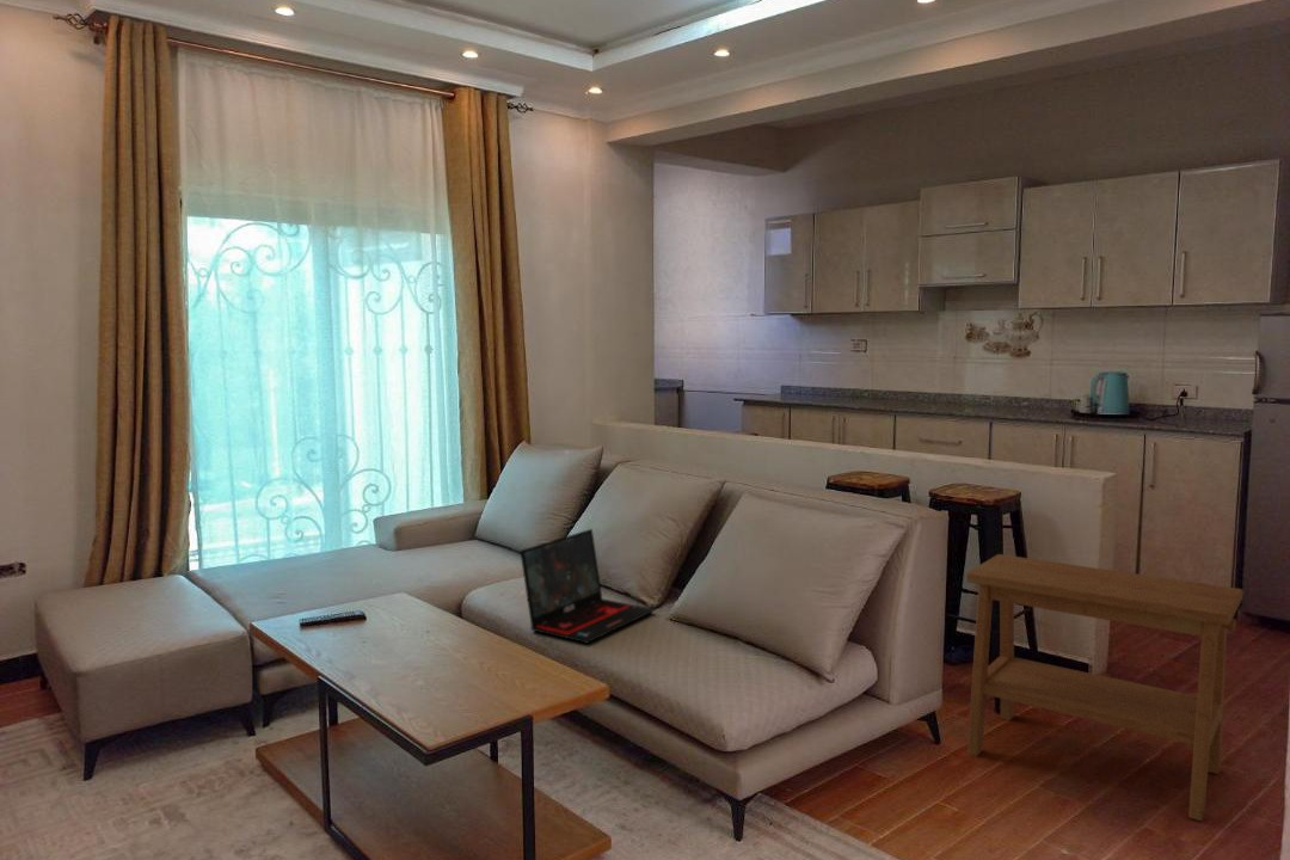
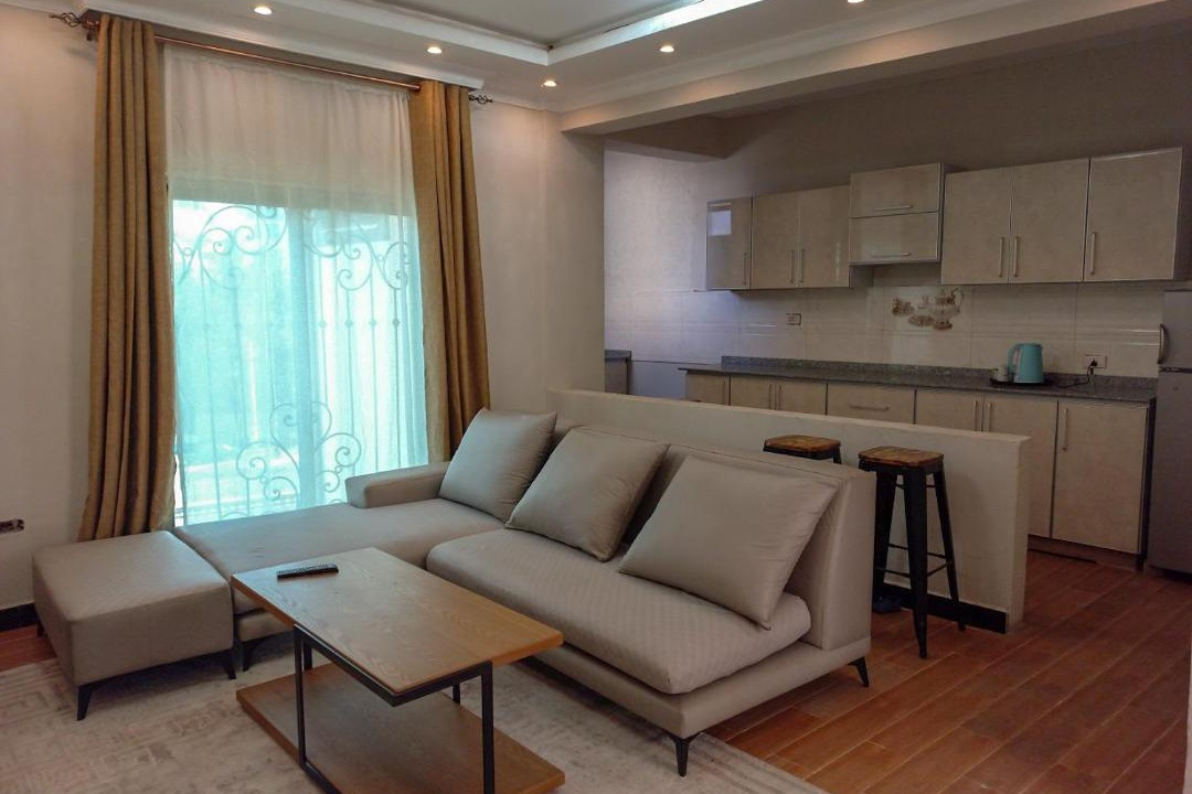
- laptop (589, 582)
- side table (1093, 674)
